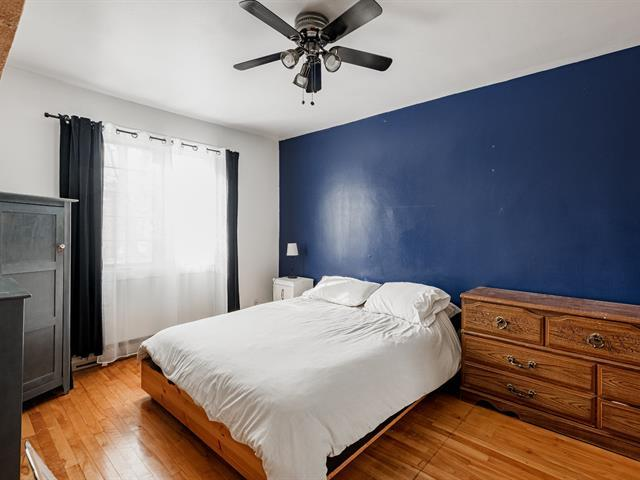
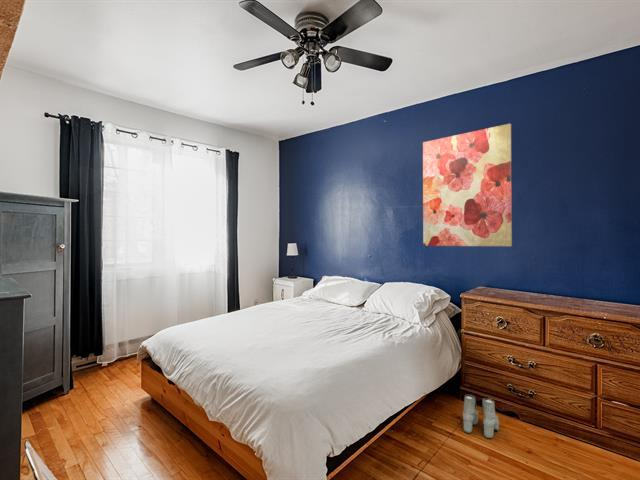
+ wall art (463, 190)
+ boots (482, 411)
